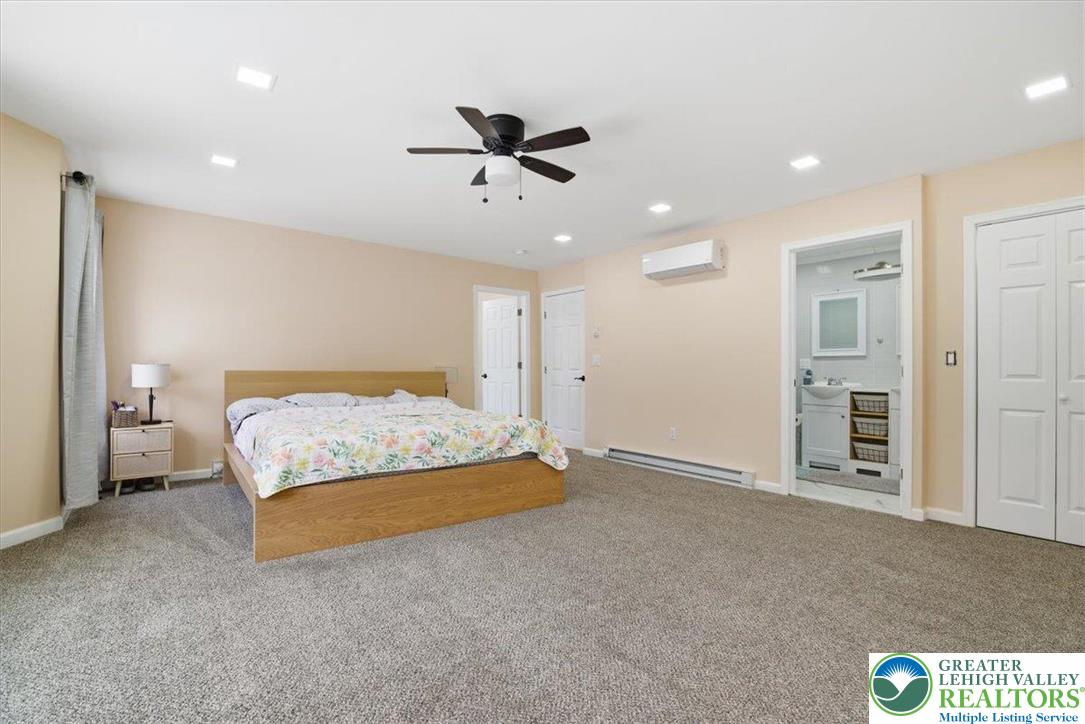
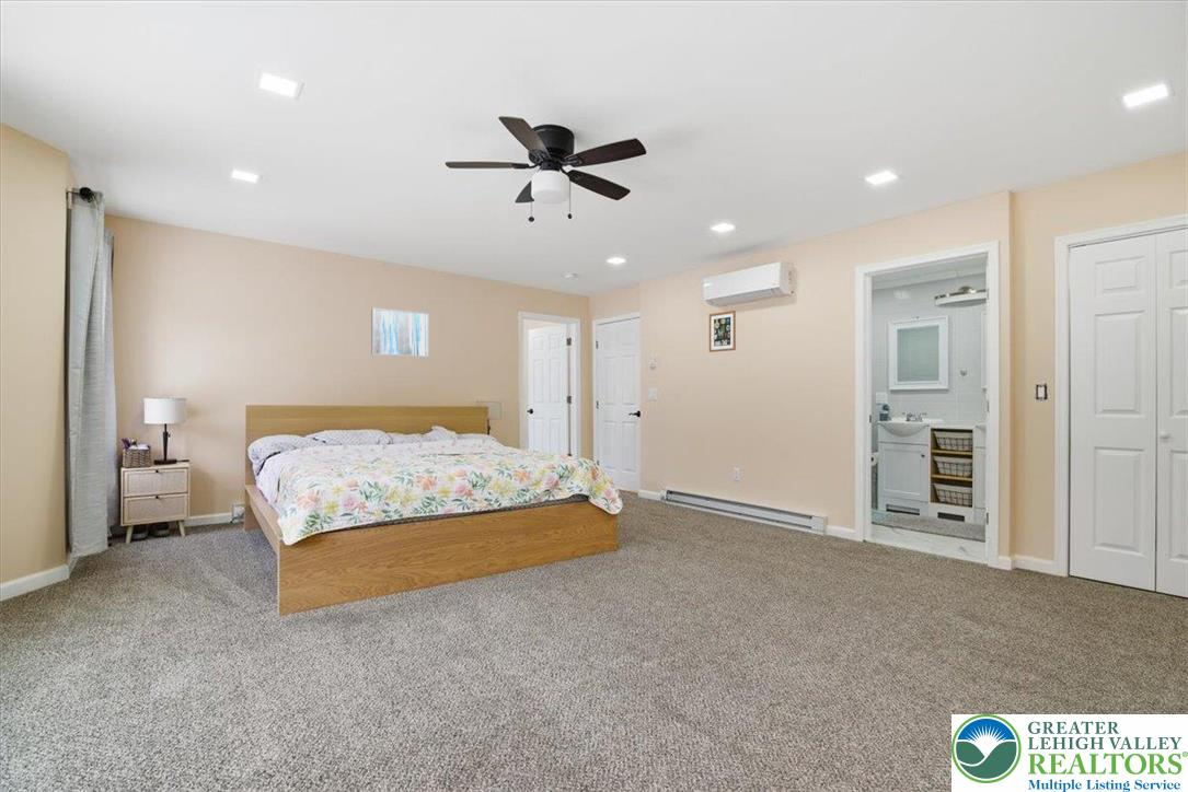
+ wall art (722, 331)
+ wall art (401, 333)
